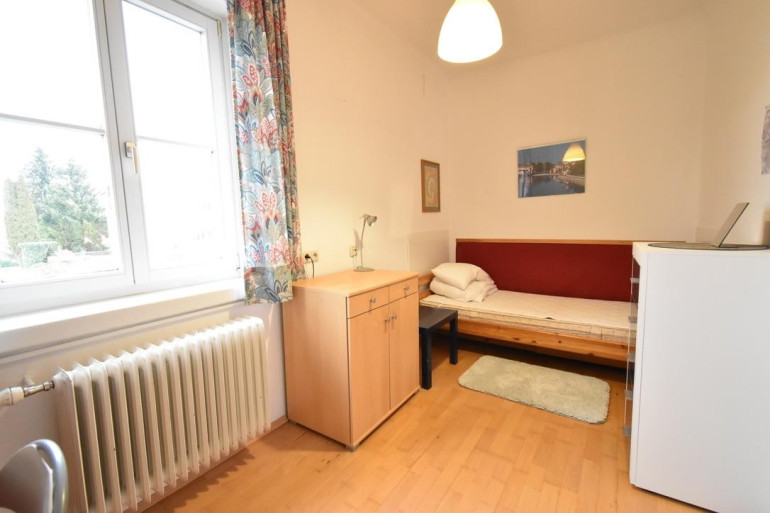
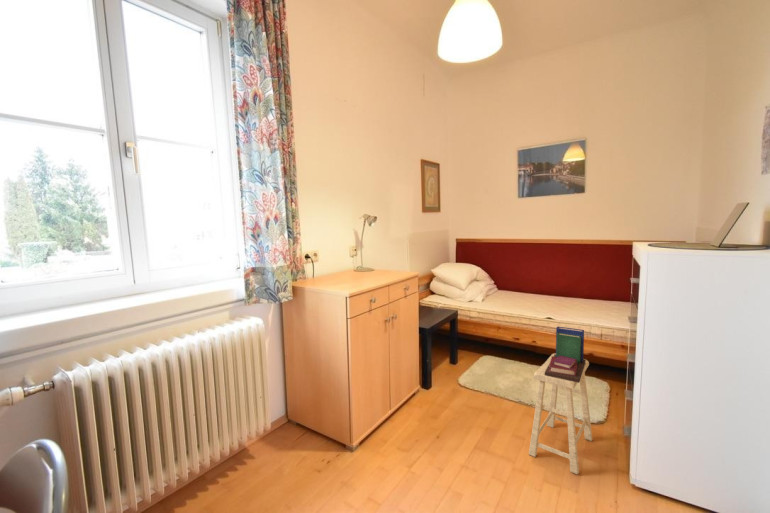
+ book (566, 351)
+ footstool (560, 410)
